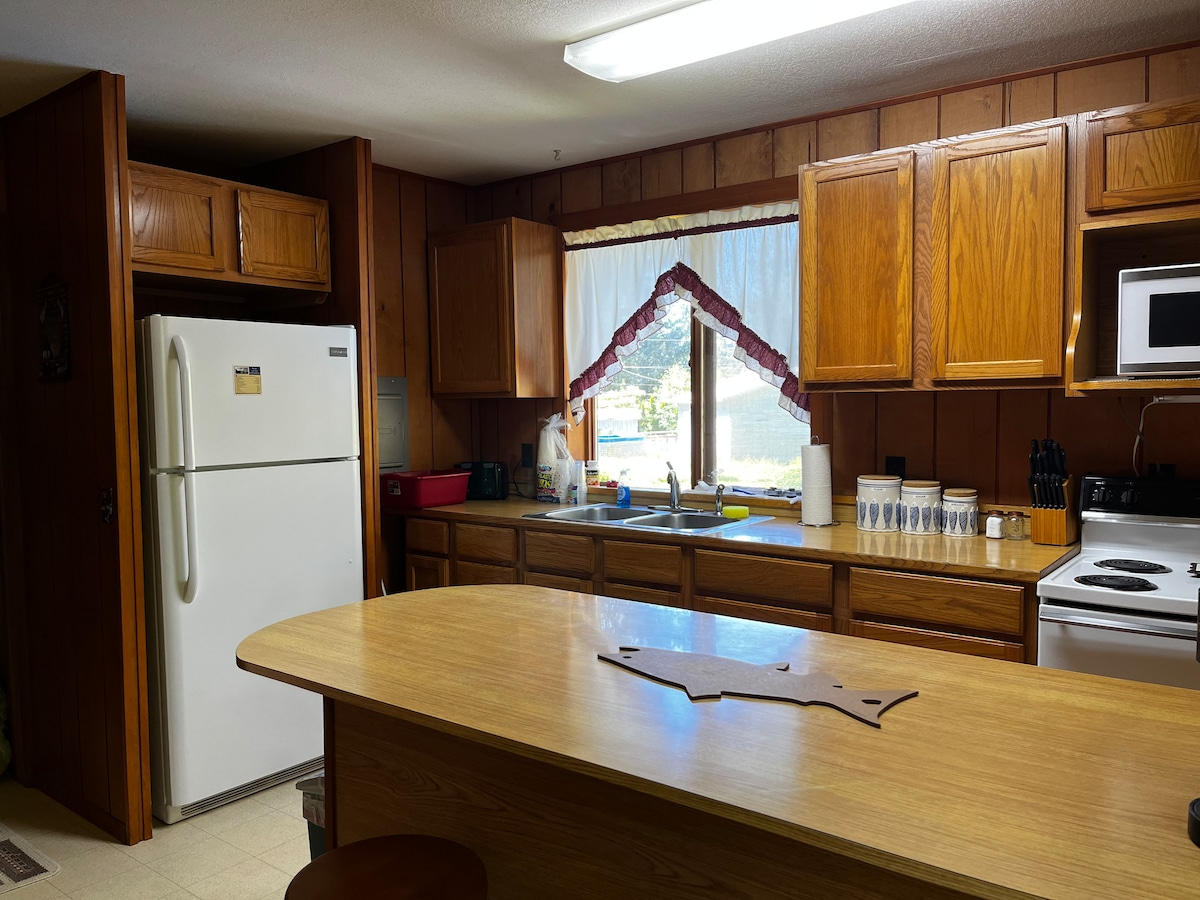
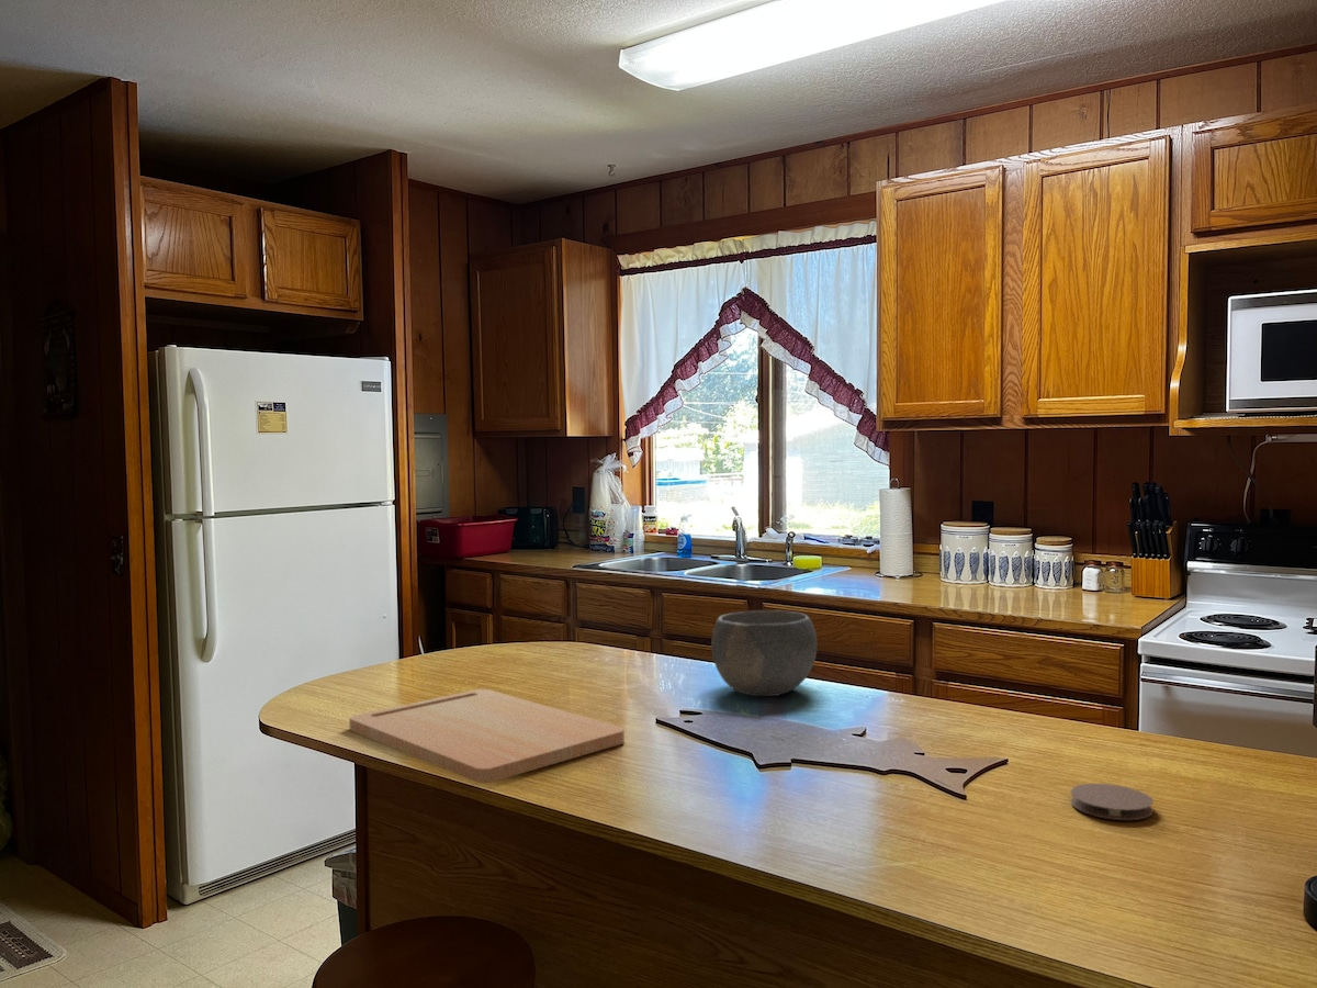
+ coaster (1111, 800)
+ cutting board (483, 729)
+ bowl (764, 653)
